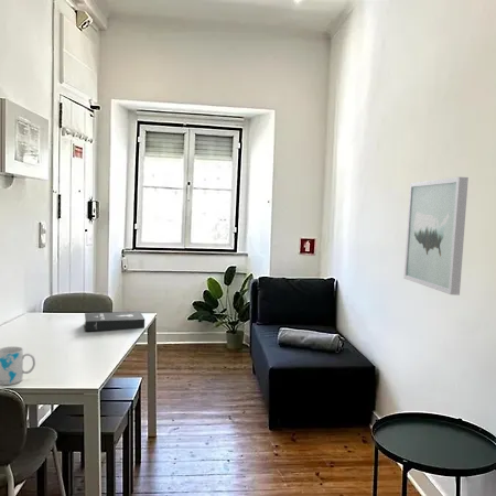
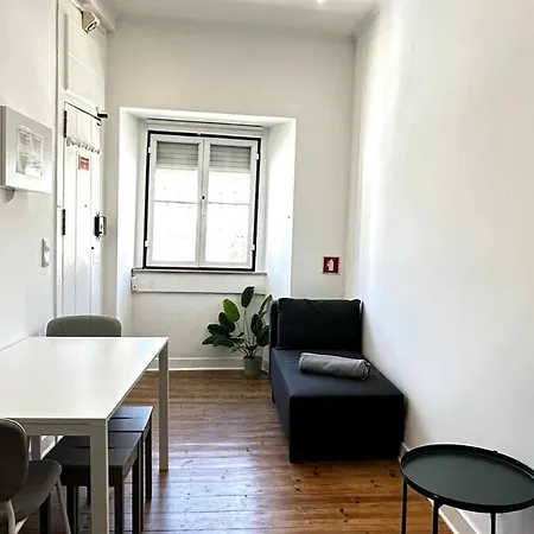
- wall art (432, 233)
- mug (15, 365)
- booklet (114, 321)
